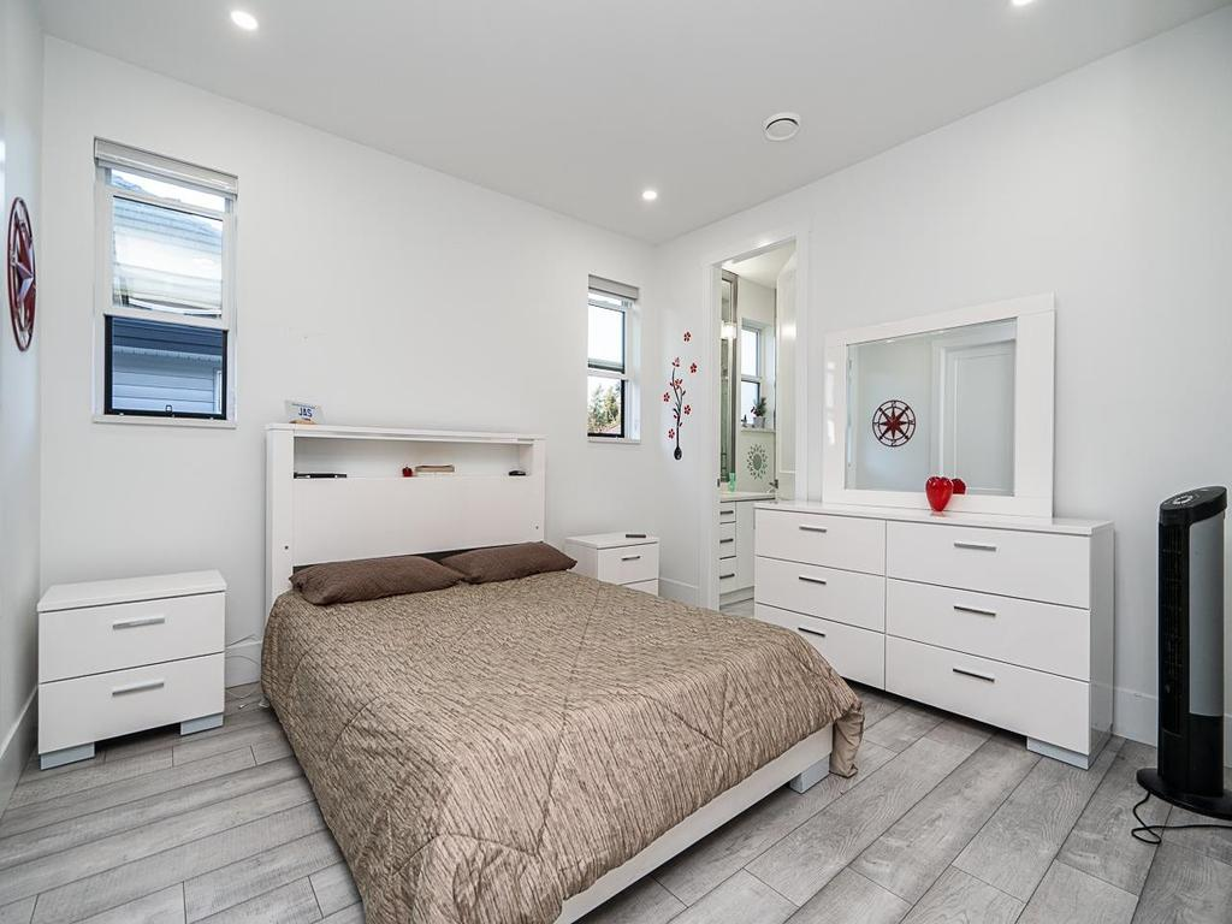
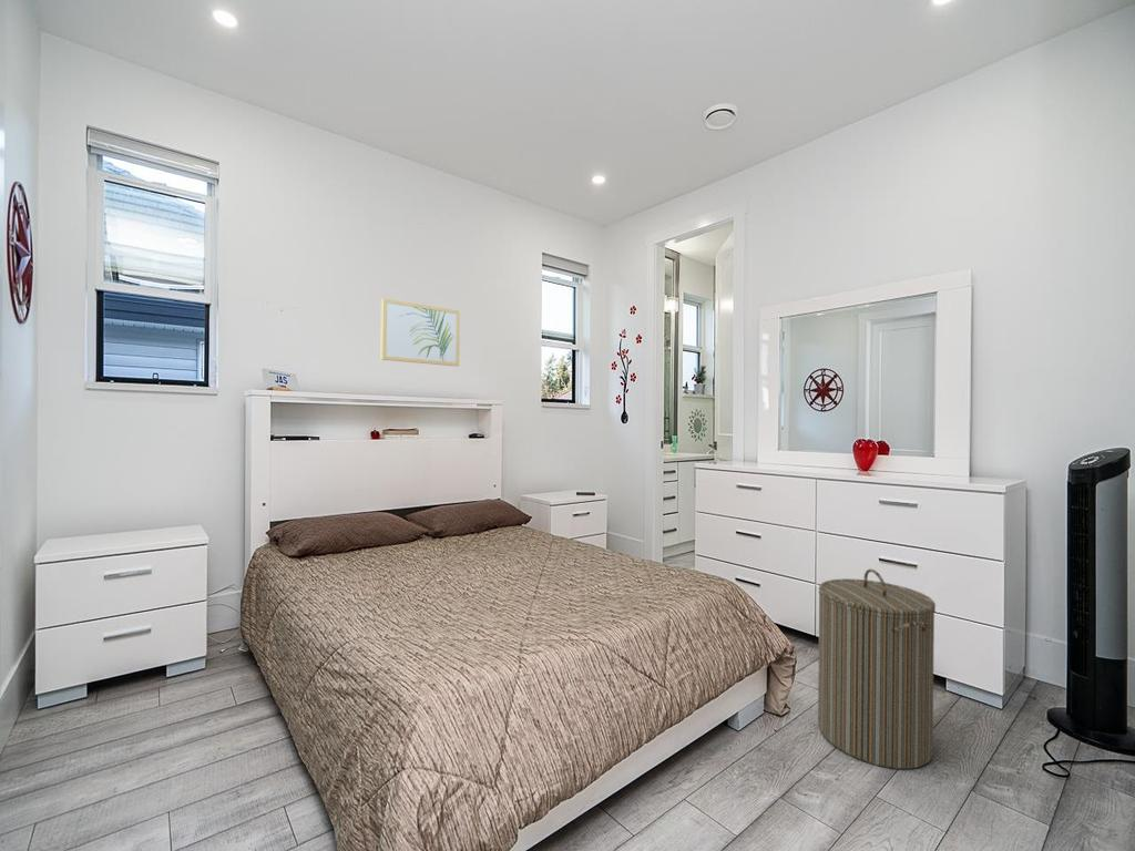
+ wall art (421, 334)
+ laundry hamper (873, 654)
